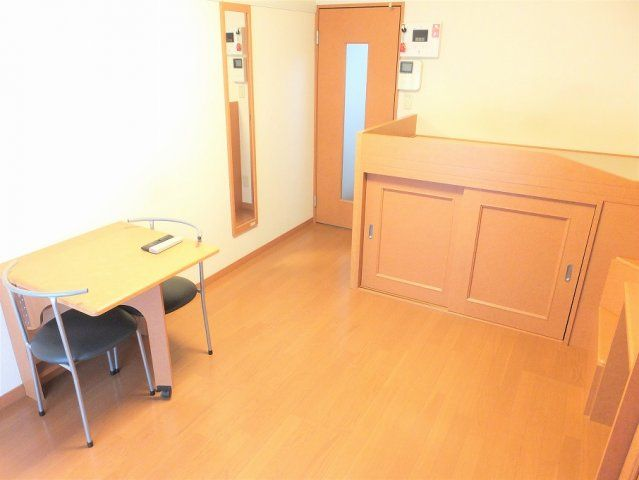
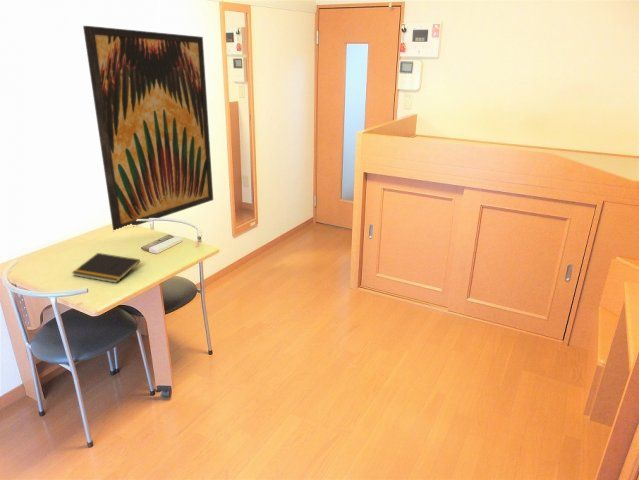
+ notepad (106, 267)
+ wall art (160, 129)
